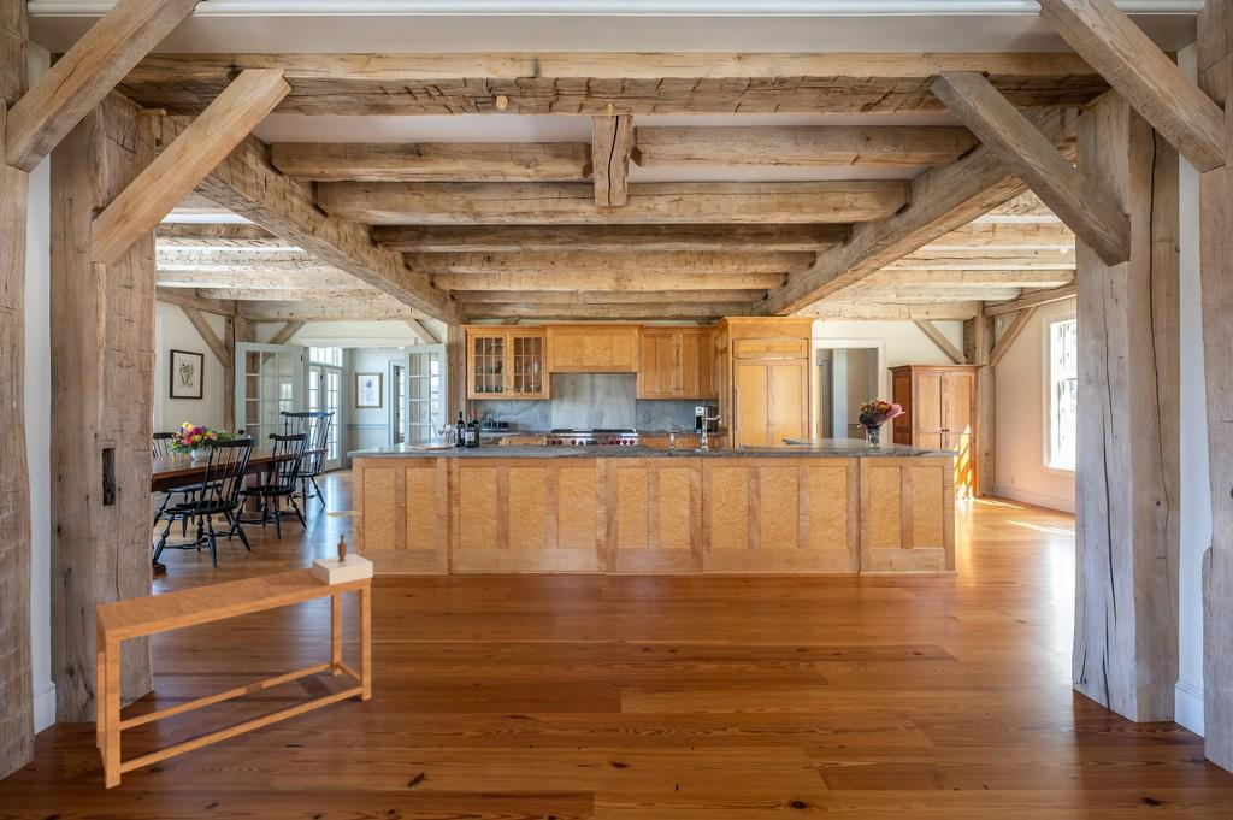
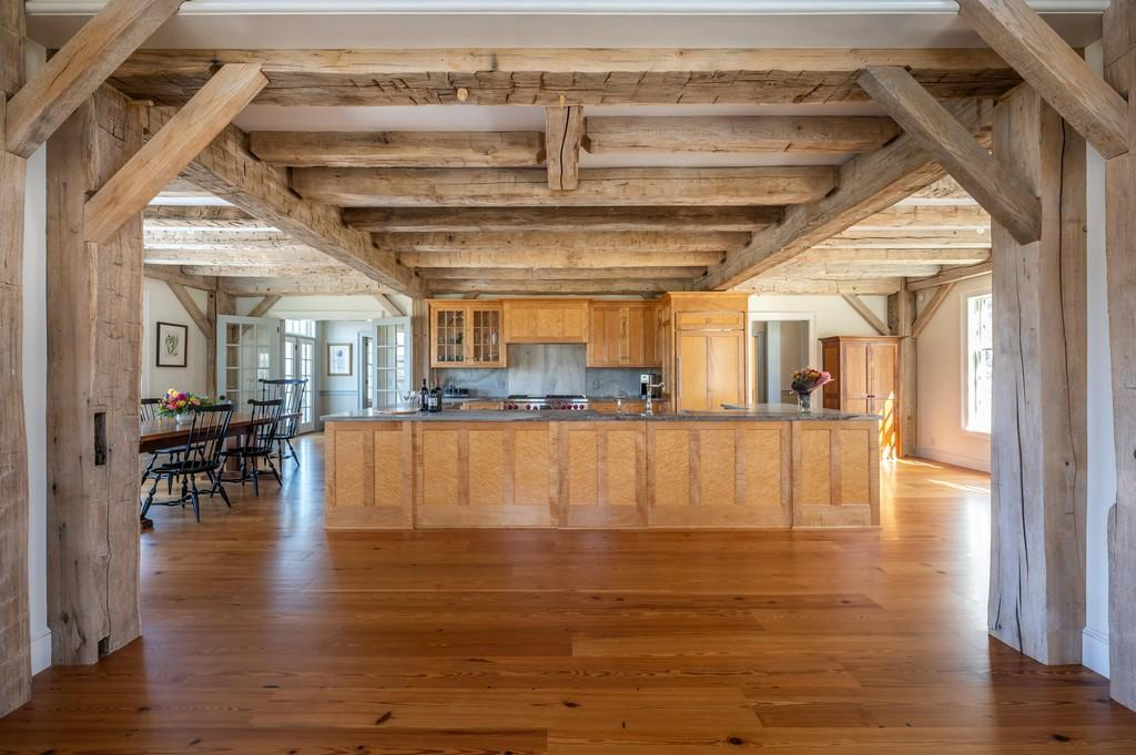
- vase (342, 543)
- side table (252, 684)
